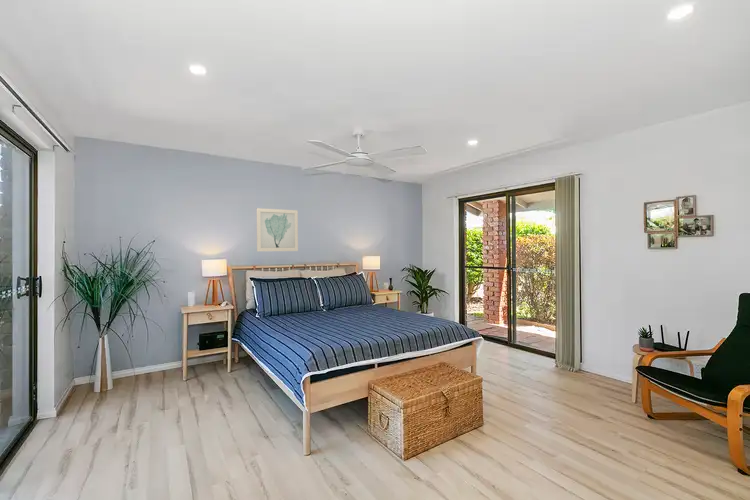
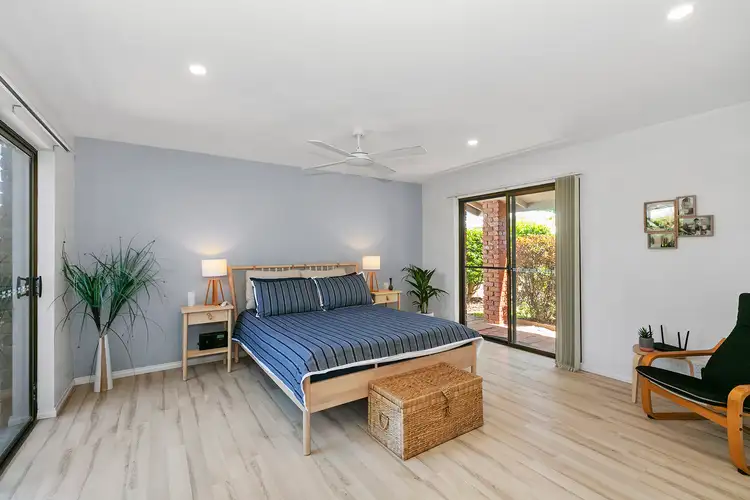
- wall art (277, 230)
